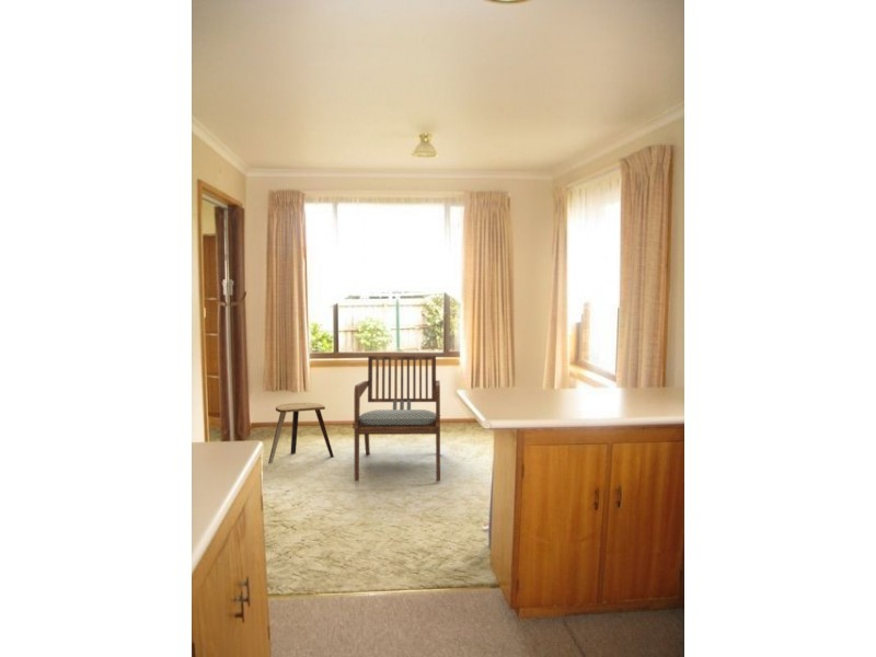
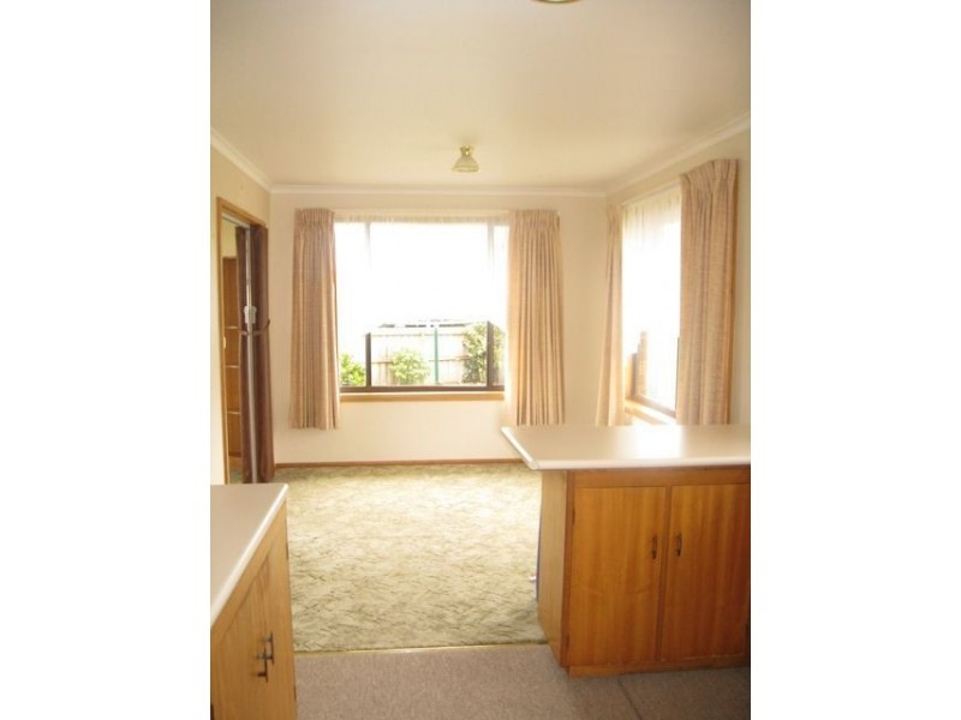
- armchair (400, 414)
- stool (297, 429)
